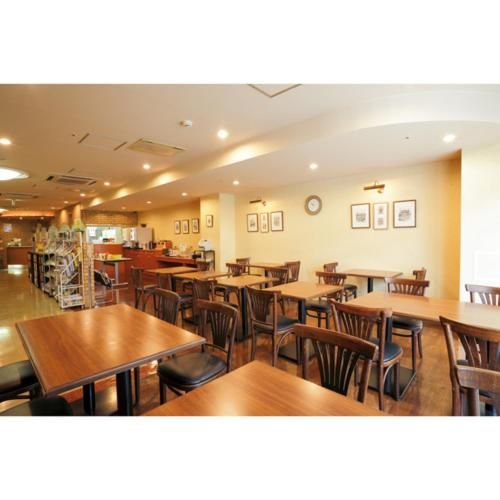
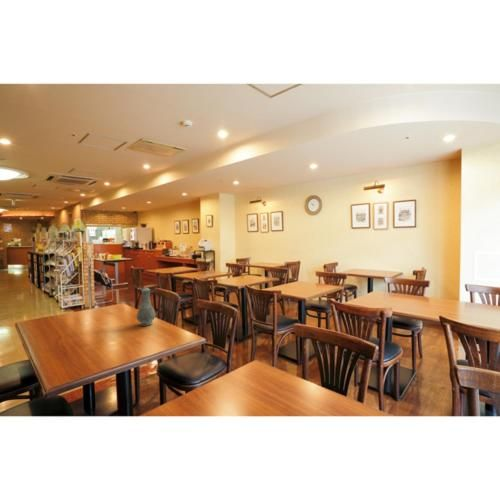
+ vase (145, 305)
